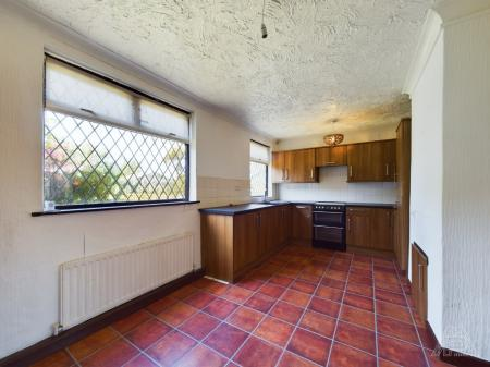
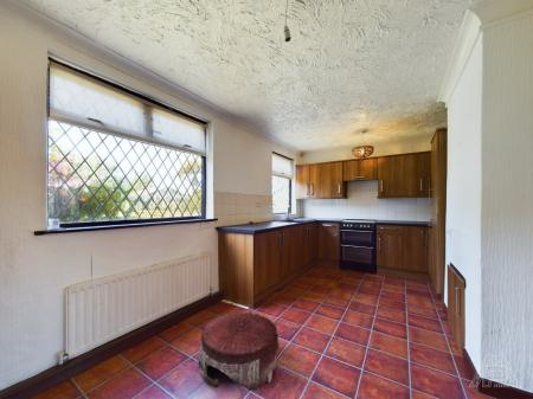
+ pouf (238, 343)
